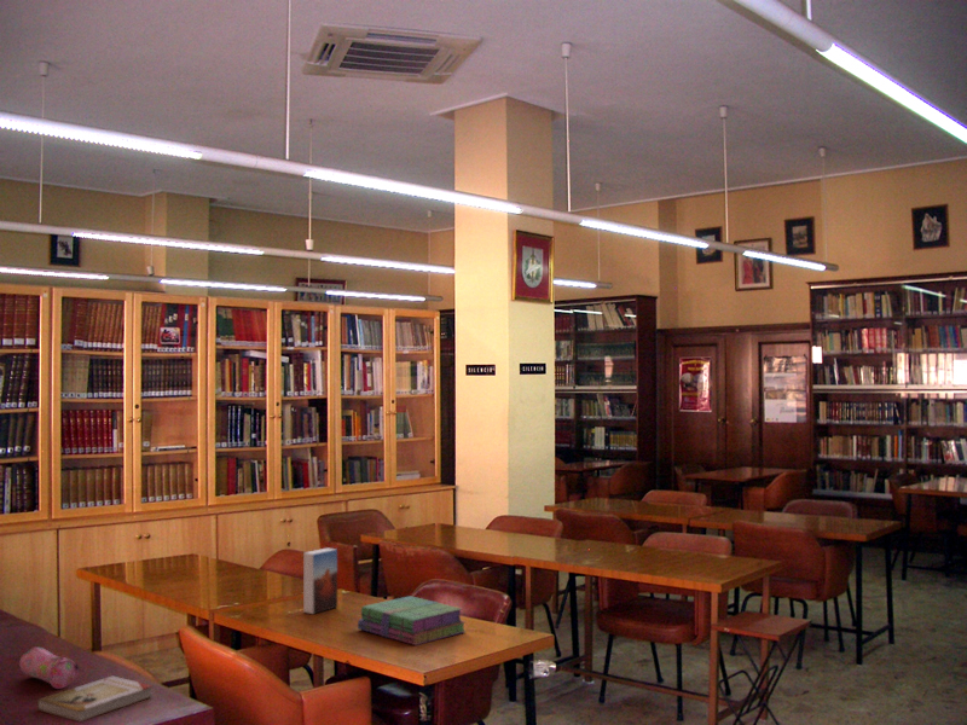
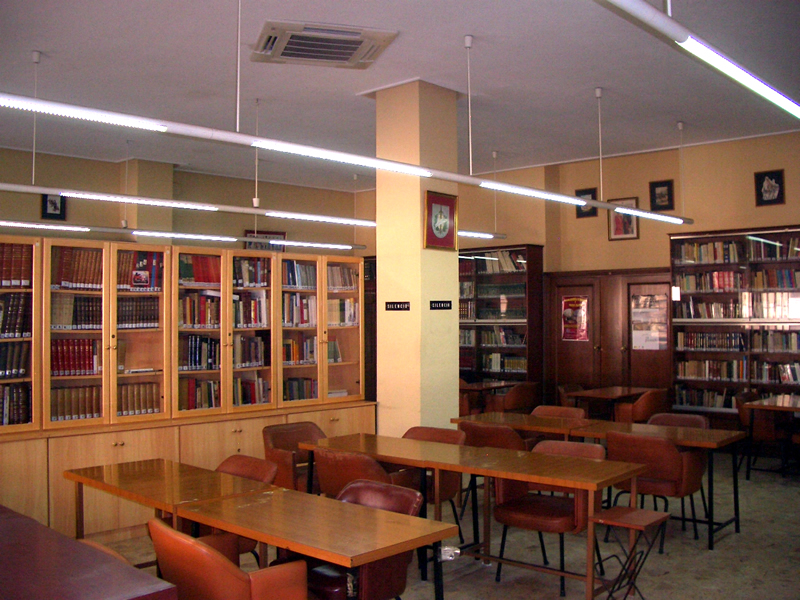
- pencil case (48, 666)
- stack of books (411, 619)
- book (320, 580)
- book (95, 697)
